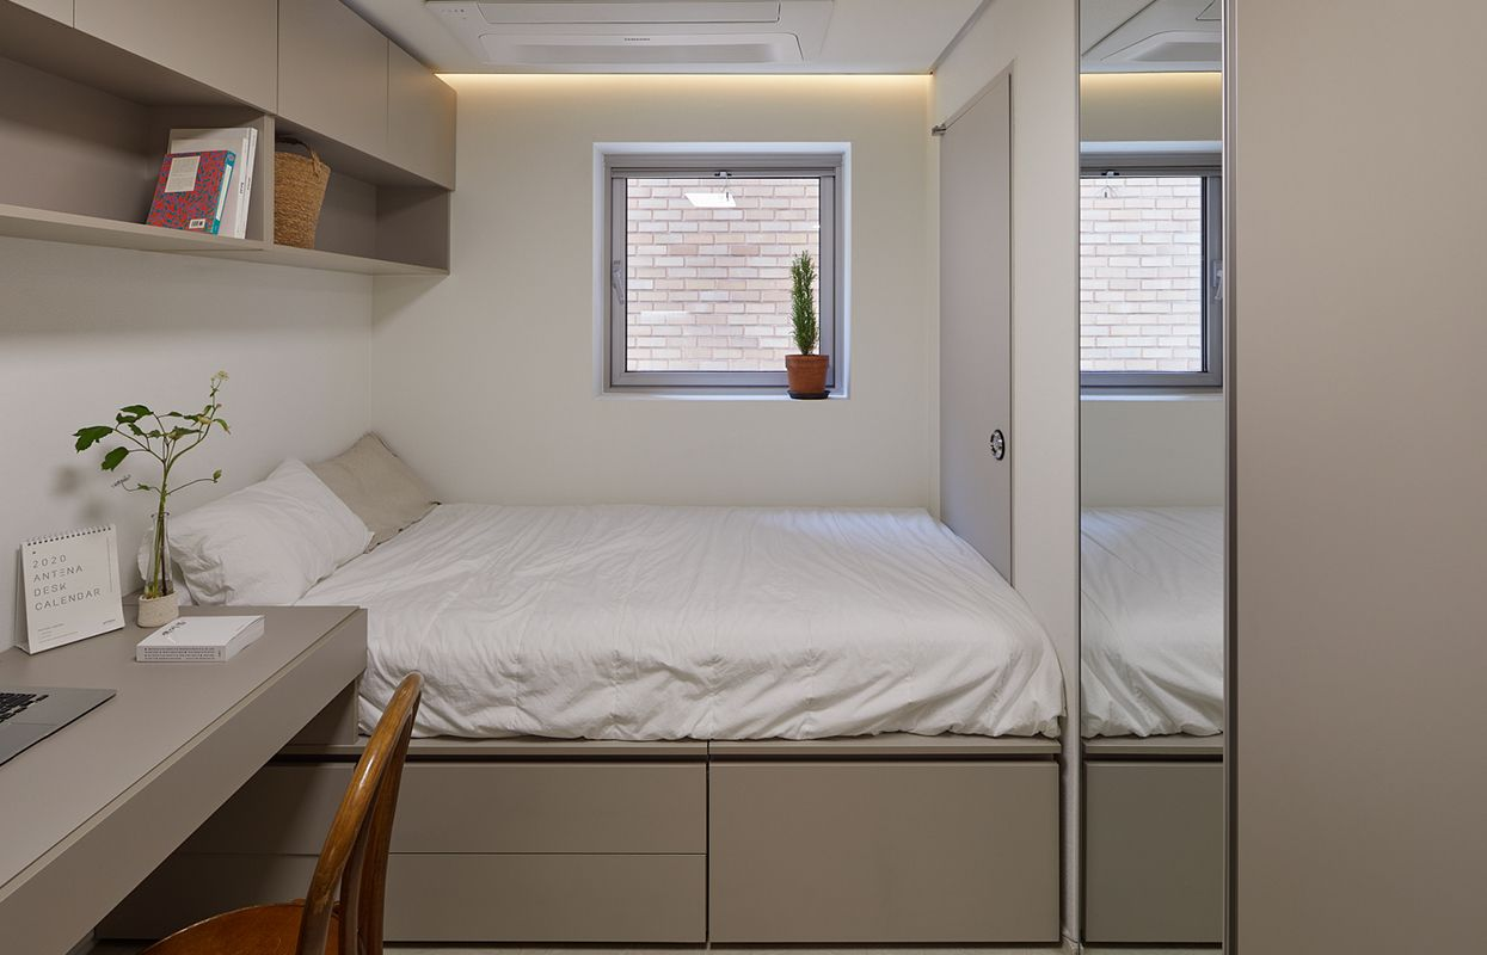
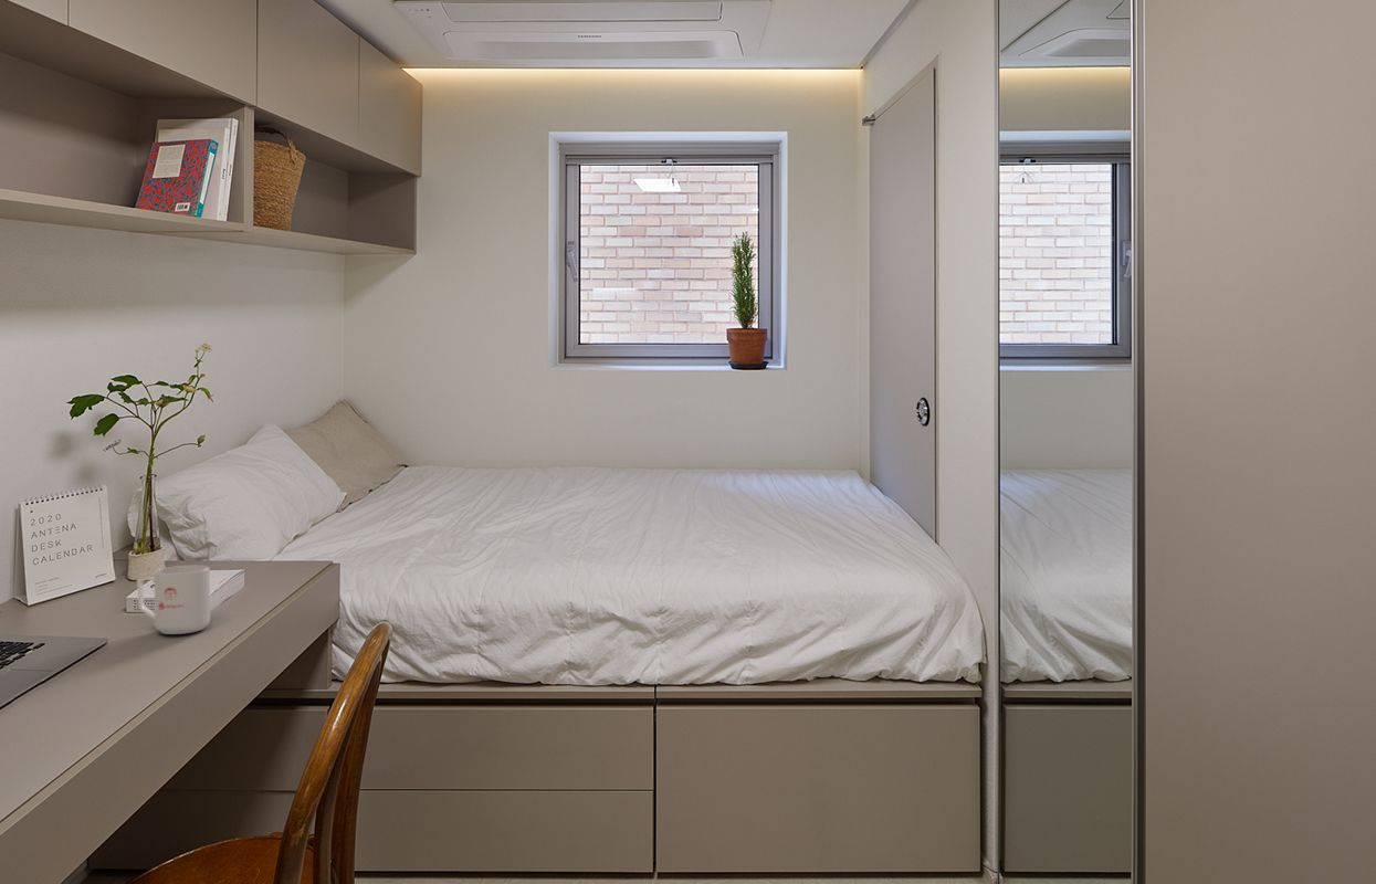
+ mug (174, 599)
